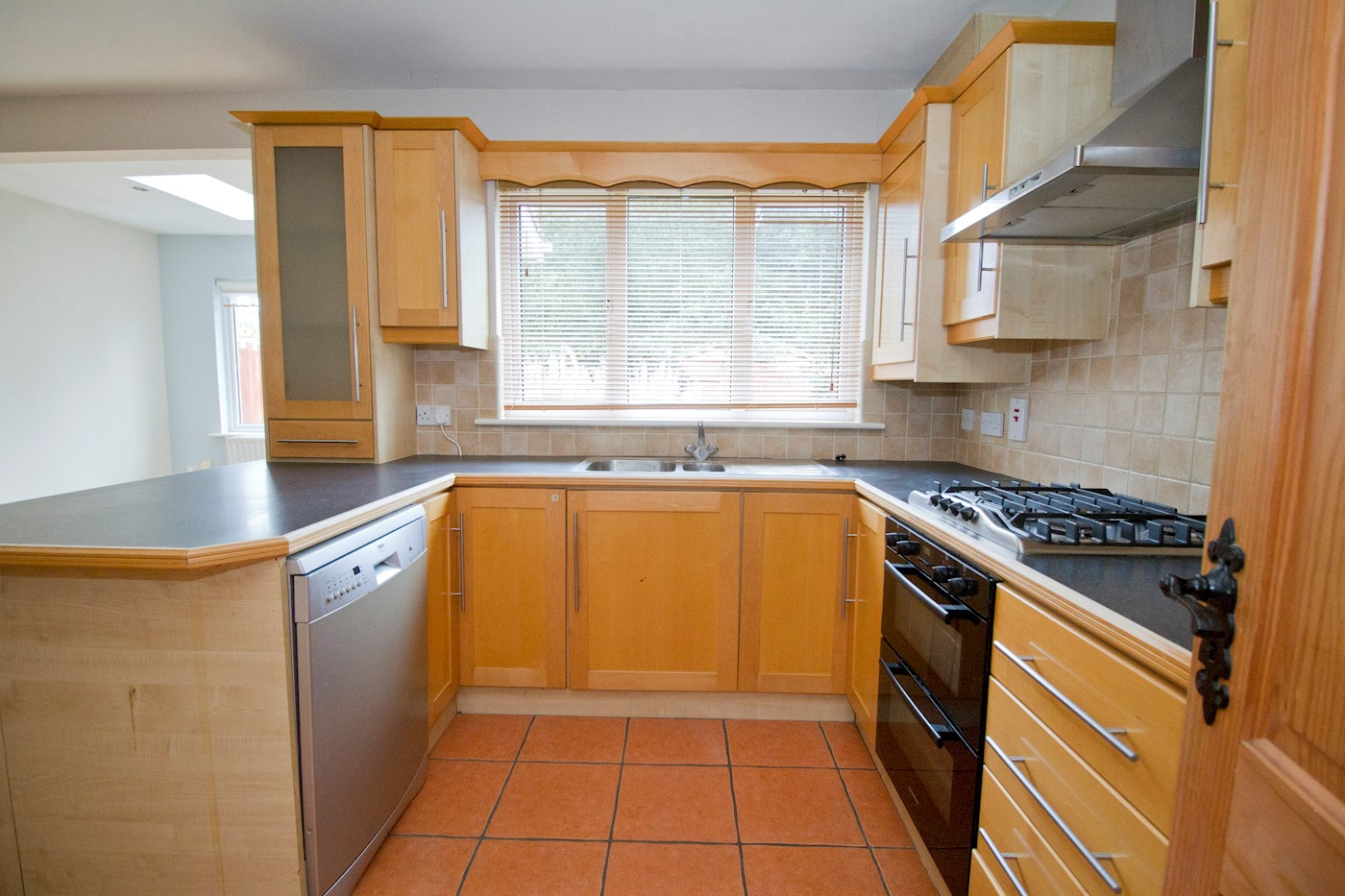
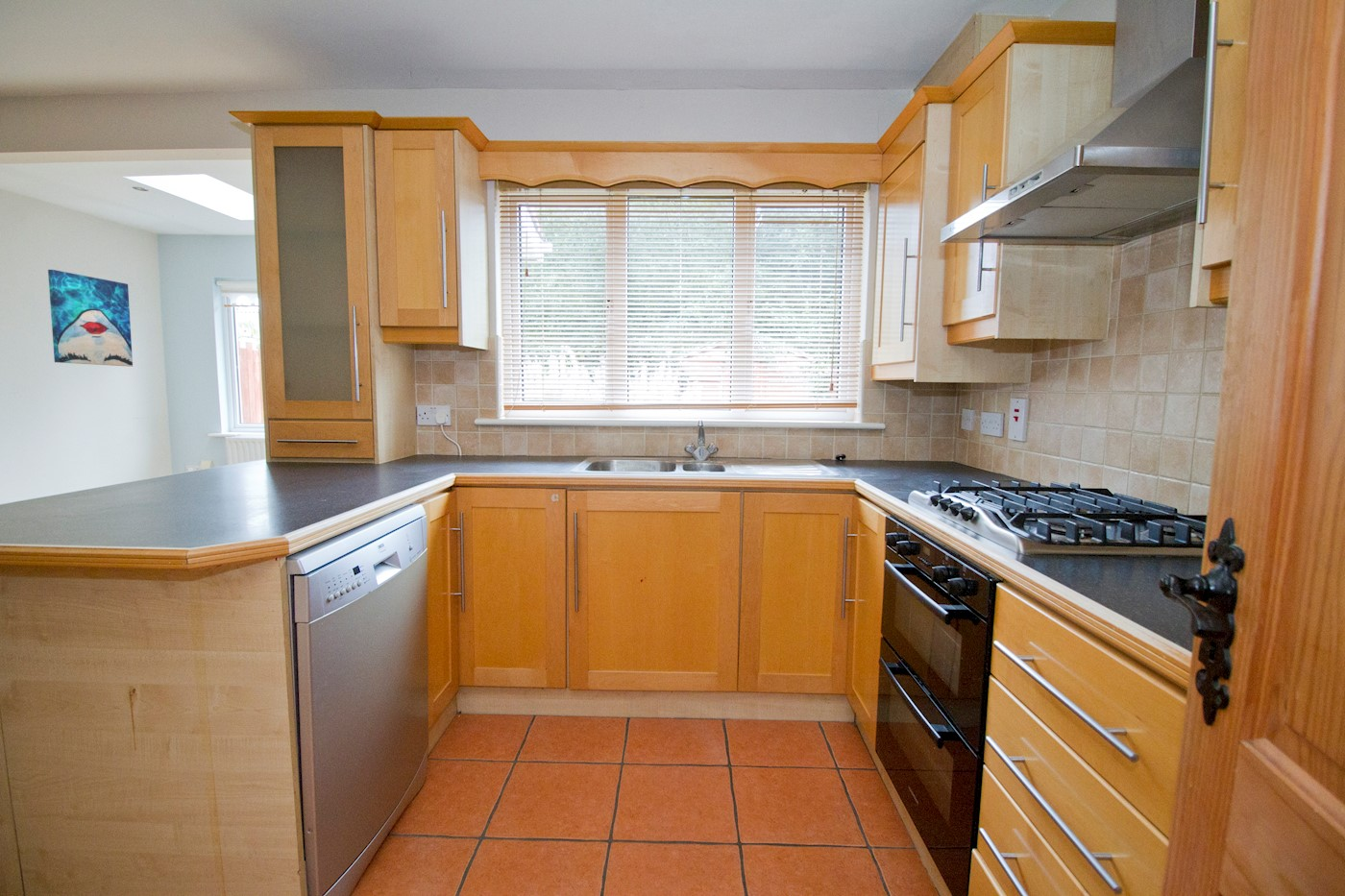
+ wall art (92, 321)
